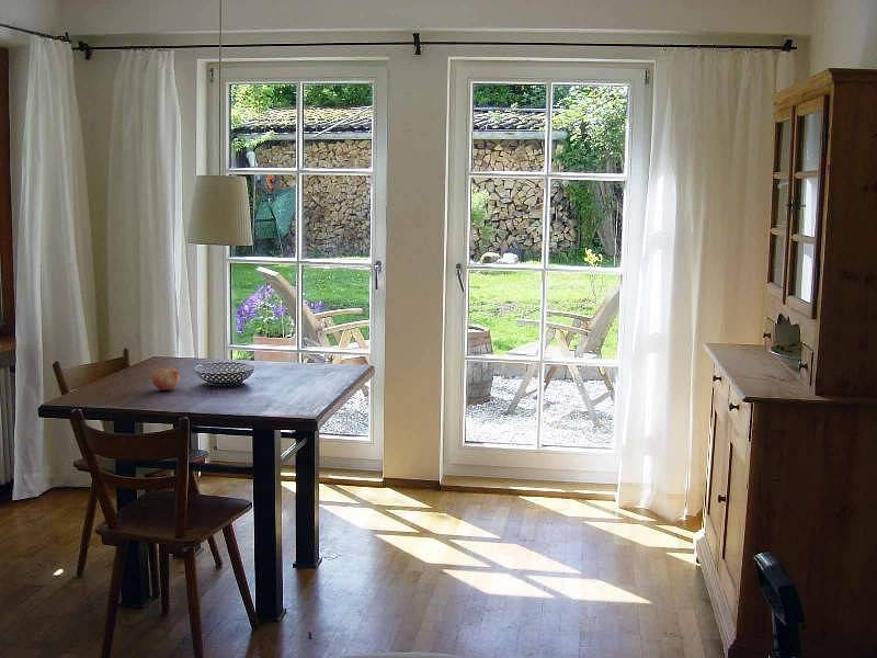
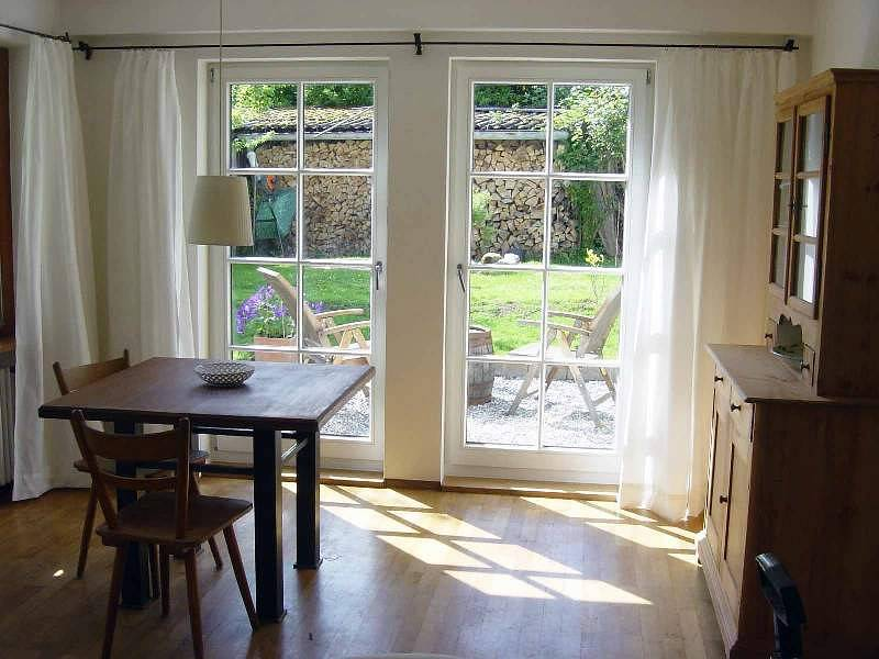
- fruit (166, 378)
